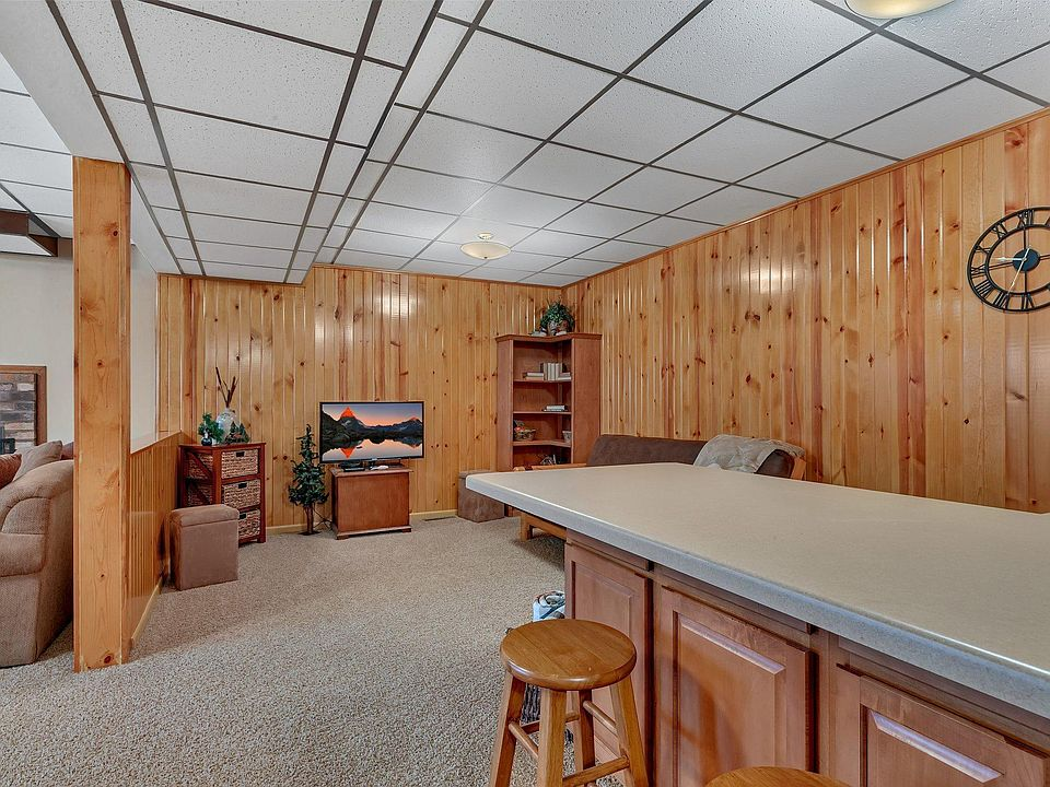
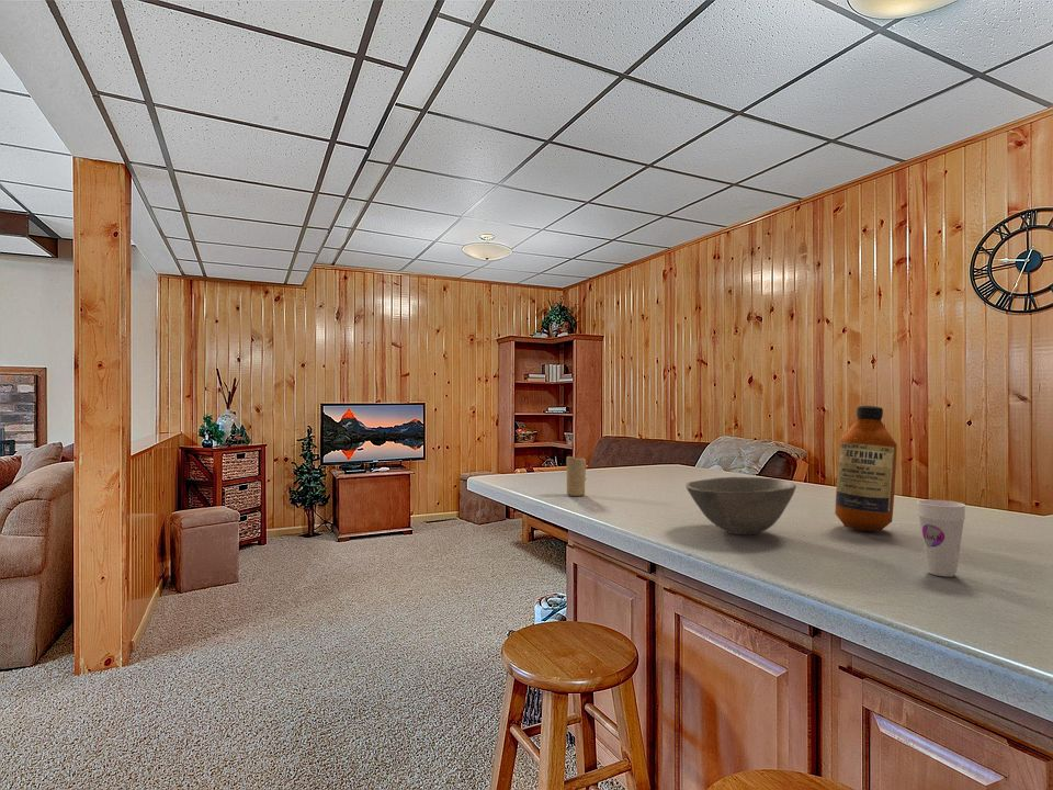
+ cup (941, 538)
+ bowl (739, 506)
+ bottle (864, 466)
+ candle (576, 475)
